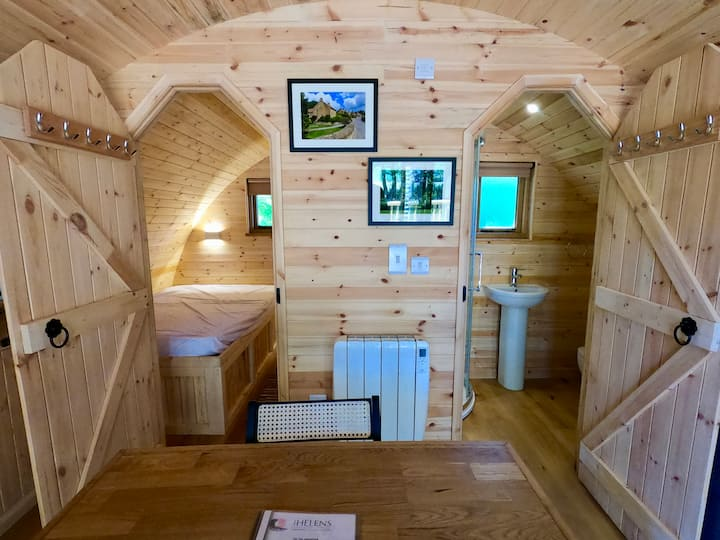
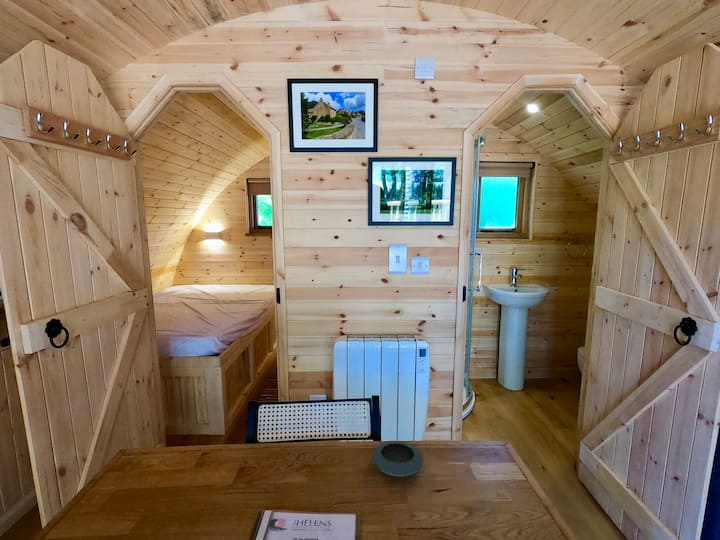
+ saucer (397, 455)
